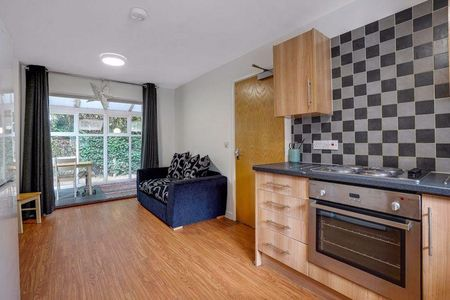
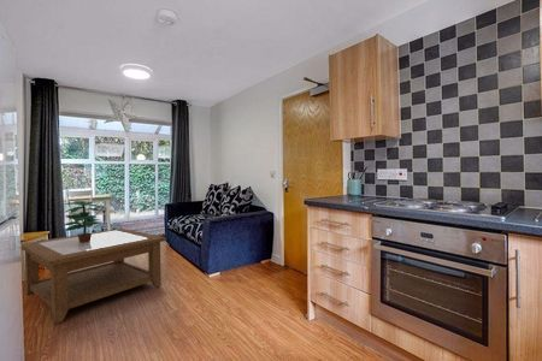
+ coffee table (94, 265)
+ potted plant (84, 220)
